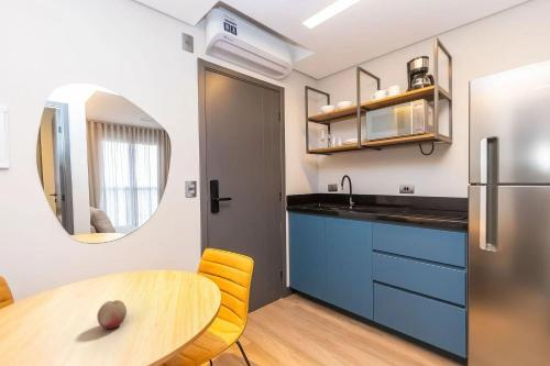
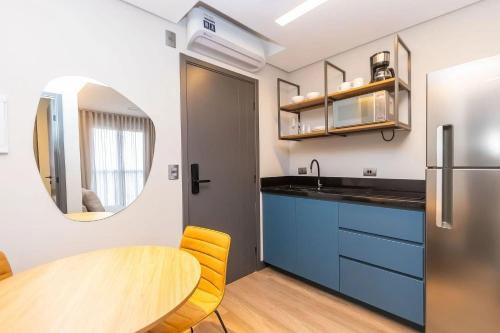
- fruit (112, 313)
